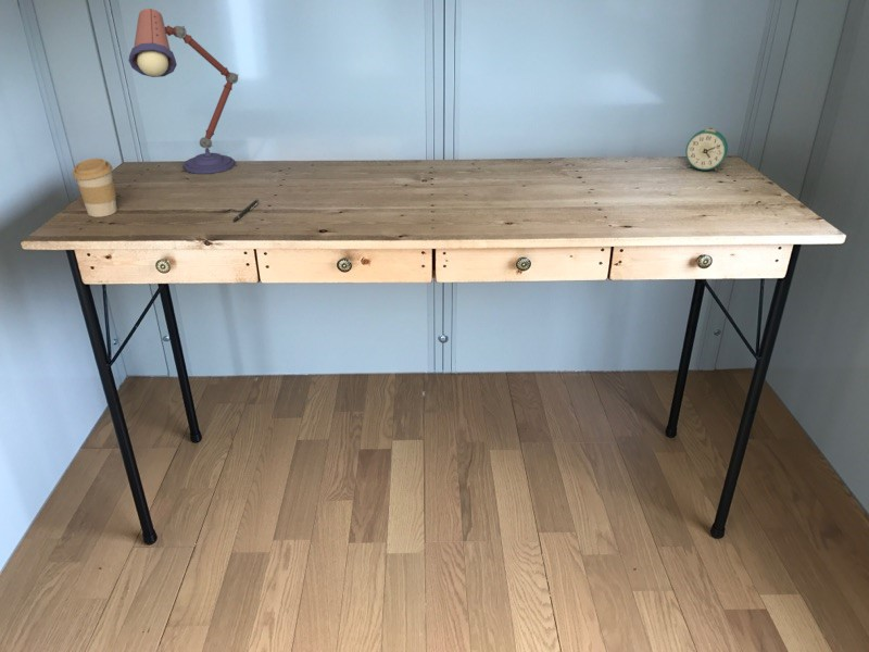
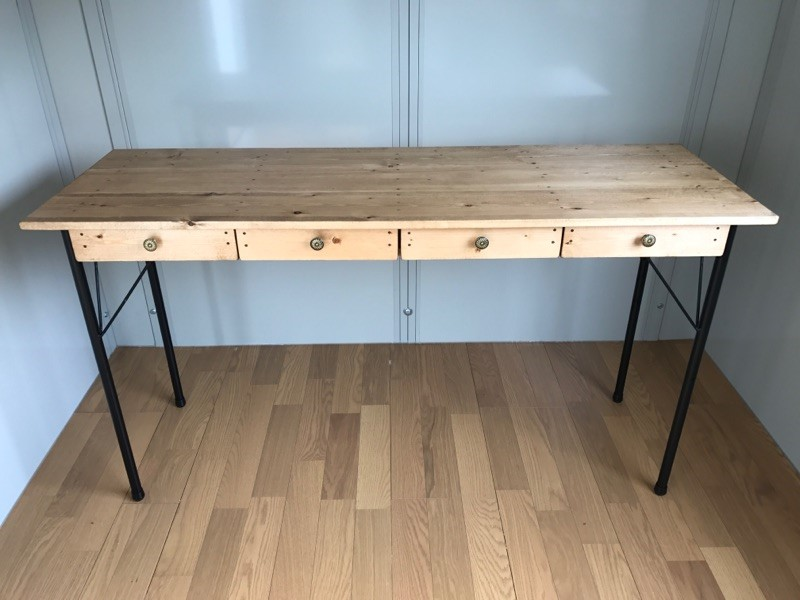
- pen (245, 210)
- desk lamp (217, 103)
- alarm clock (707, 148)
- coffee cup (97, 187)
